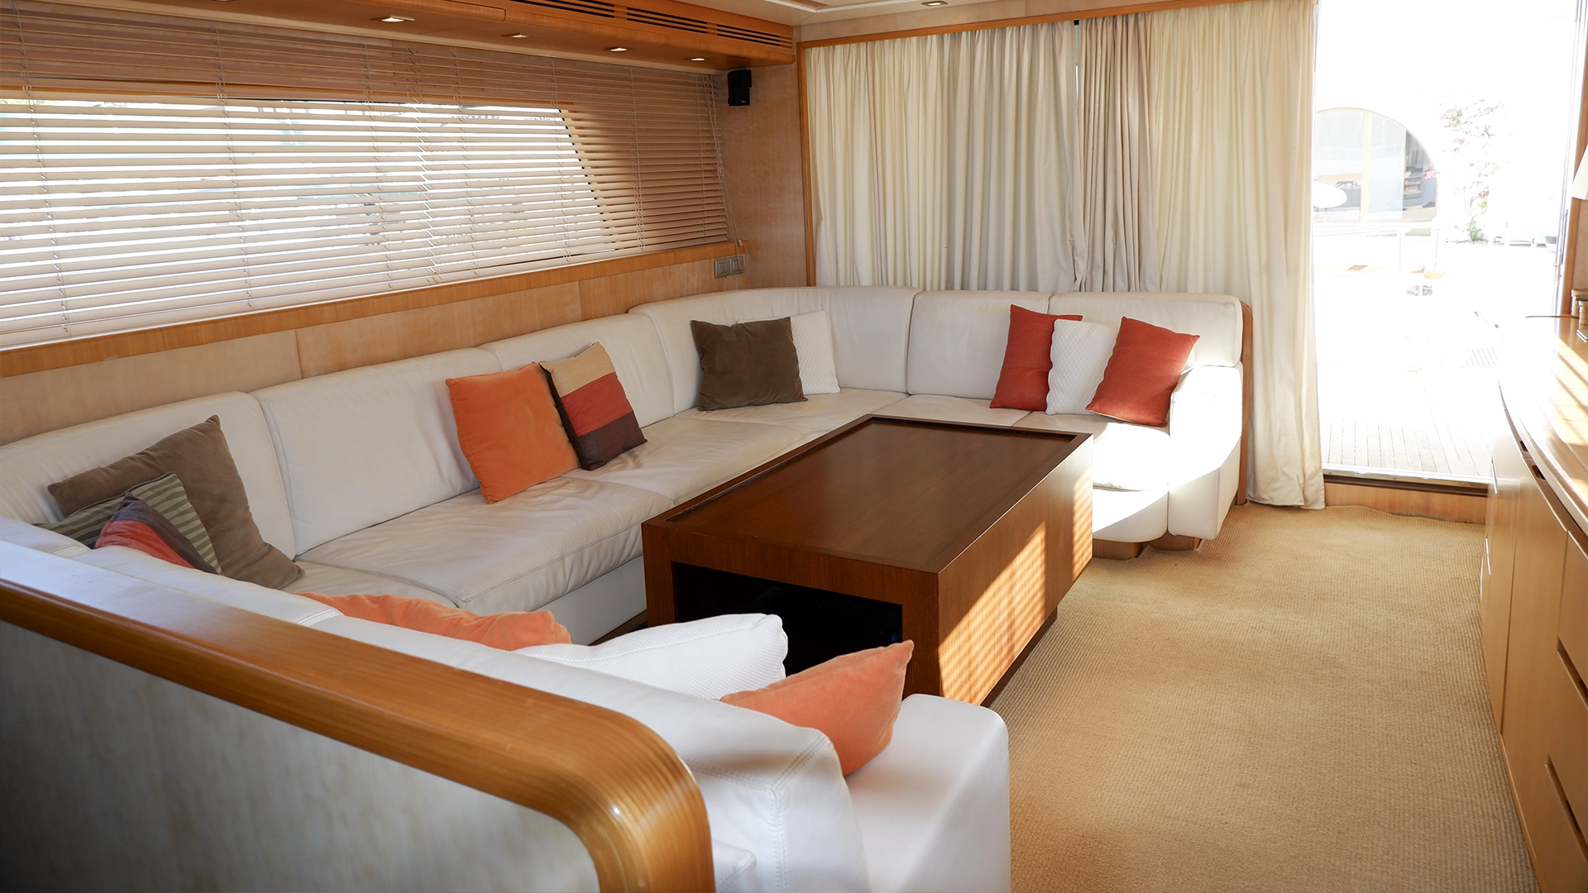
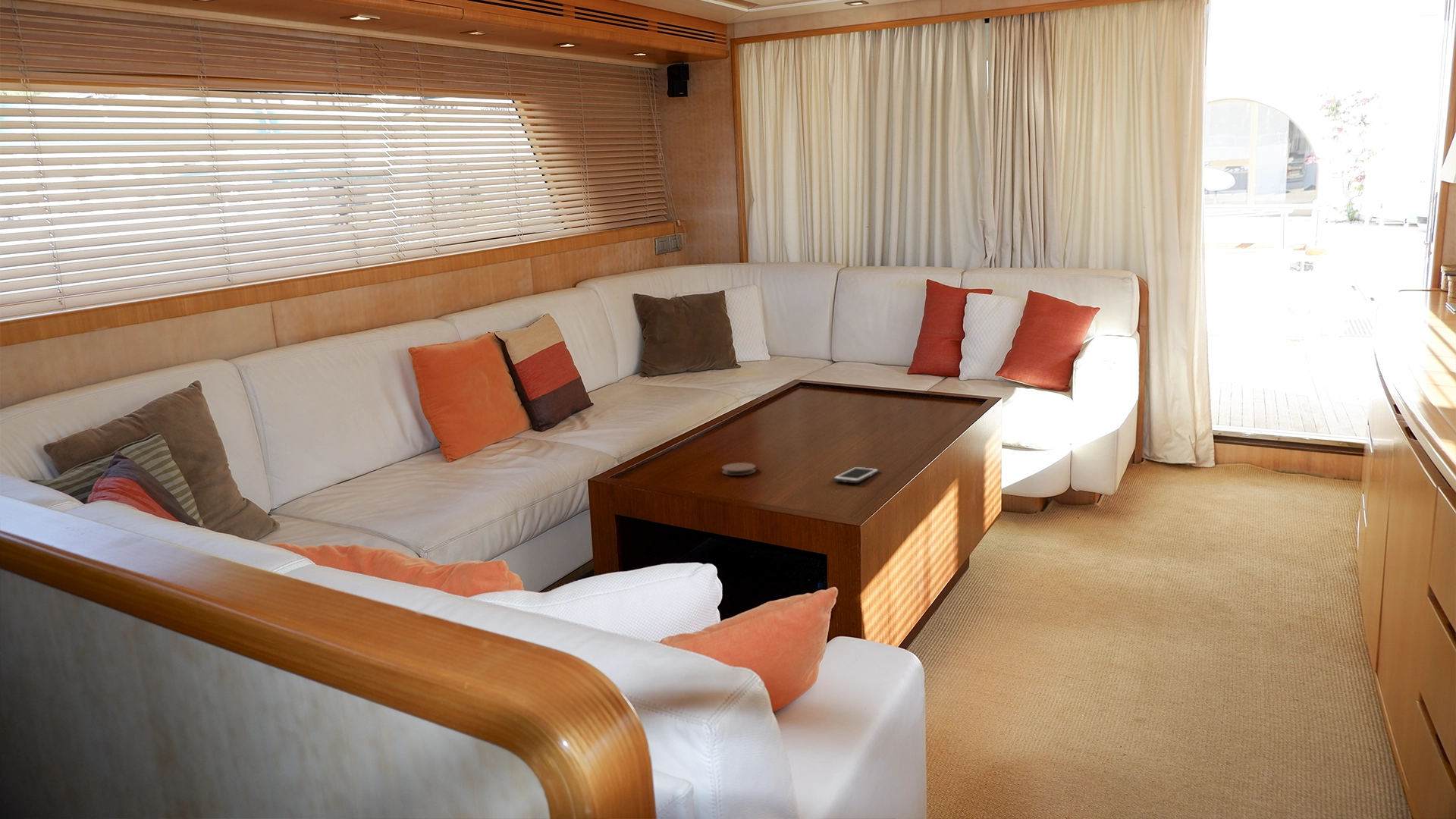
+ coaster (739, 469)
+ cell phone (856, 475)
